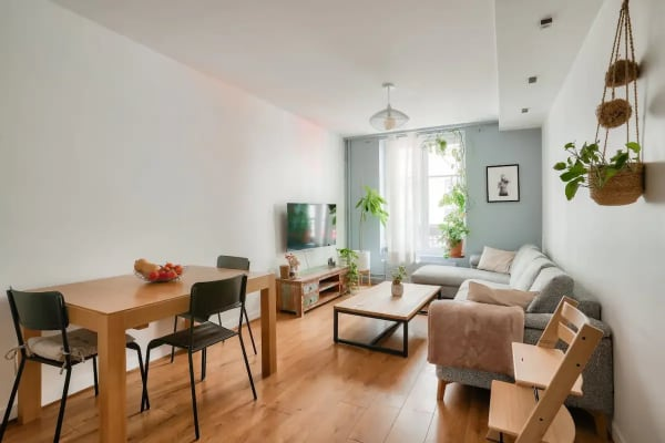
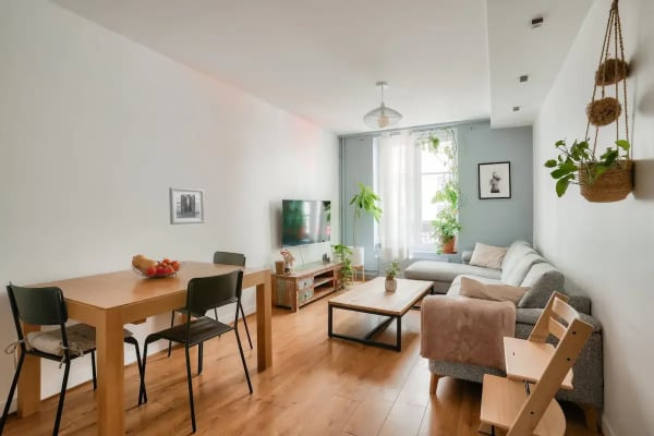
+ wall art (187, 206)
